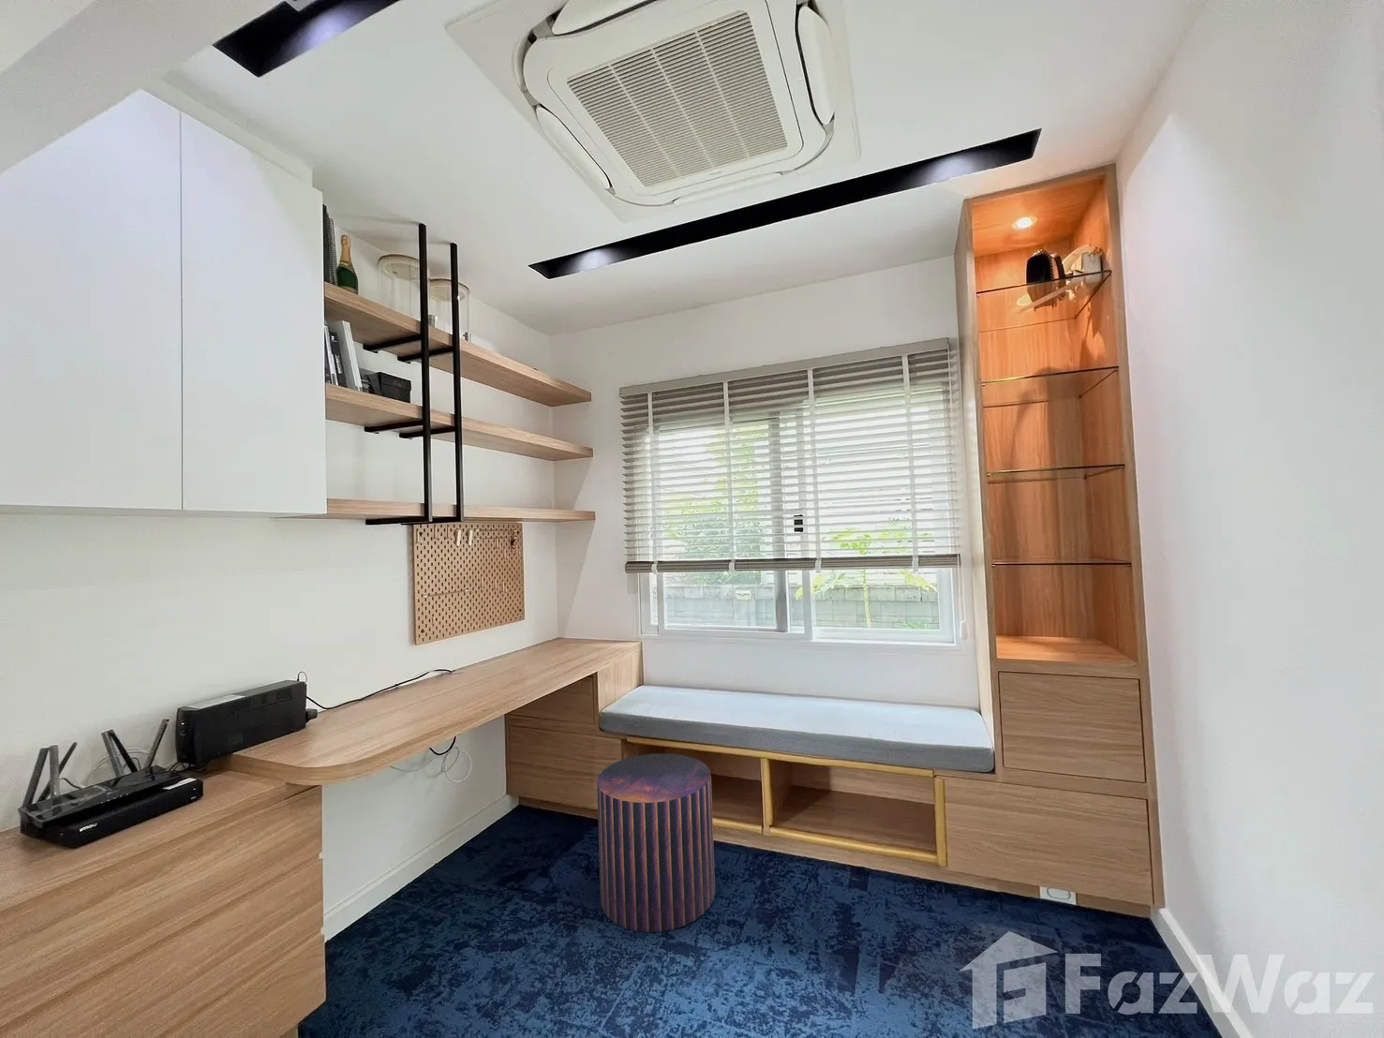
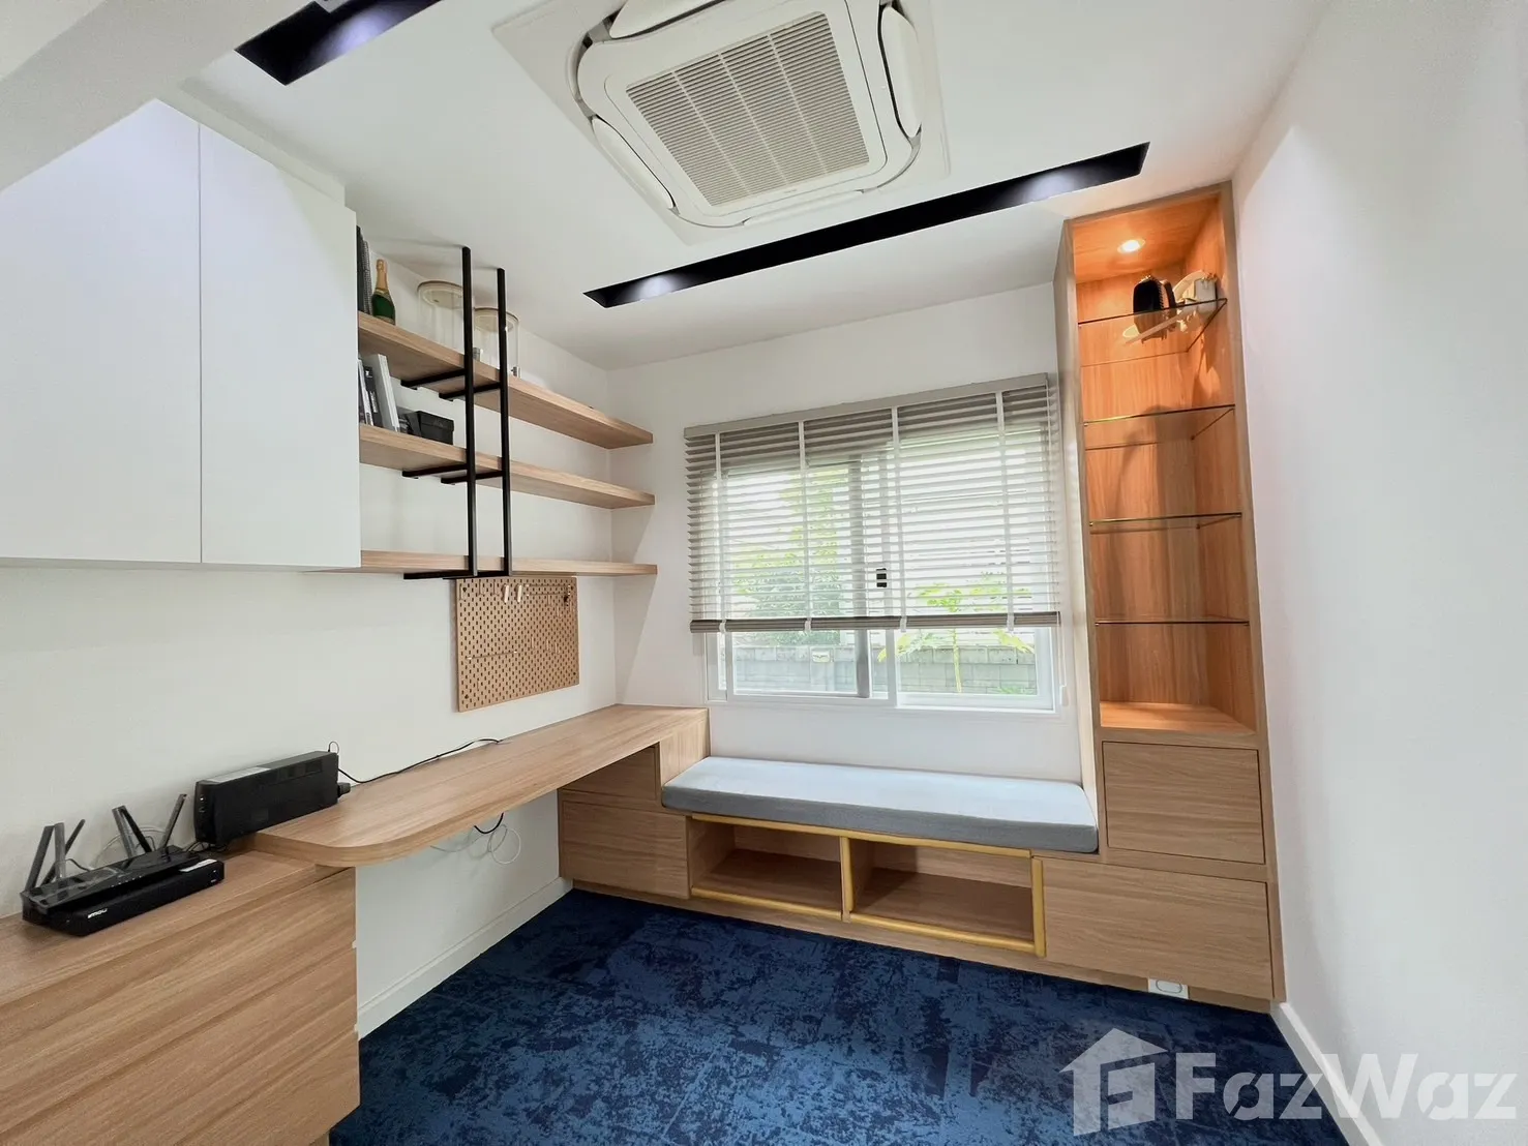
- pouf (655, 833)
